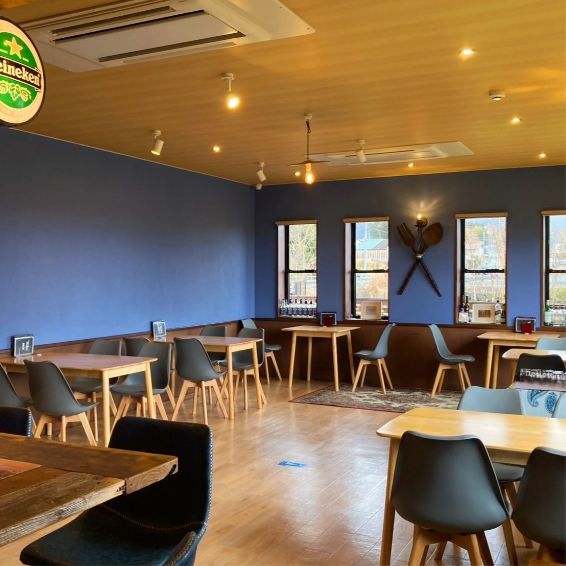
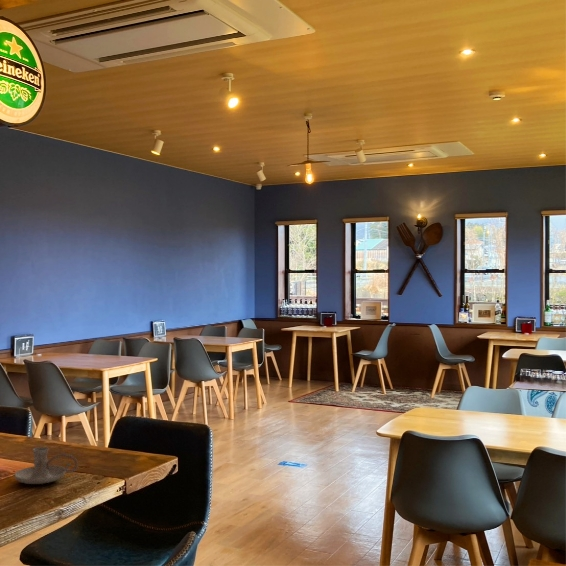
+ candle holder (46, 464)
